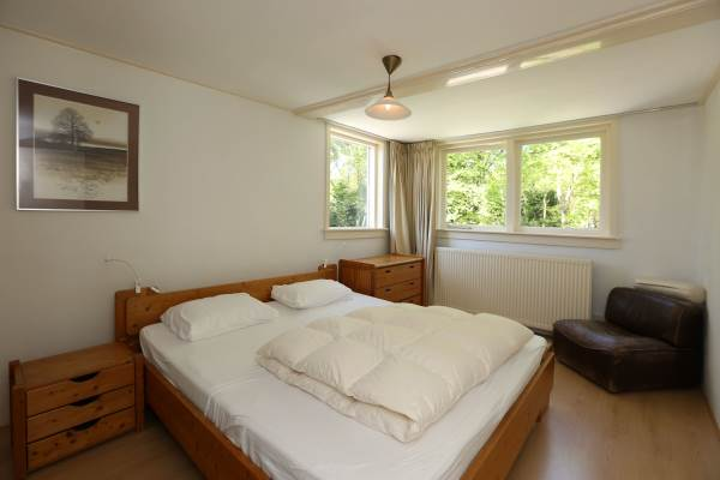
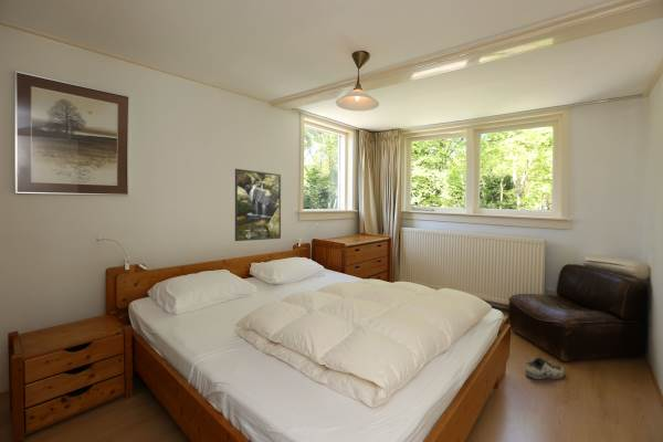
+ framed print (259, 206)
+ shoe (545, 367)
